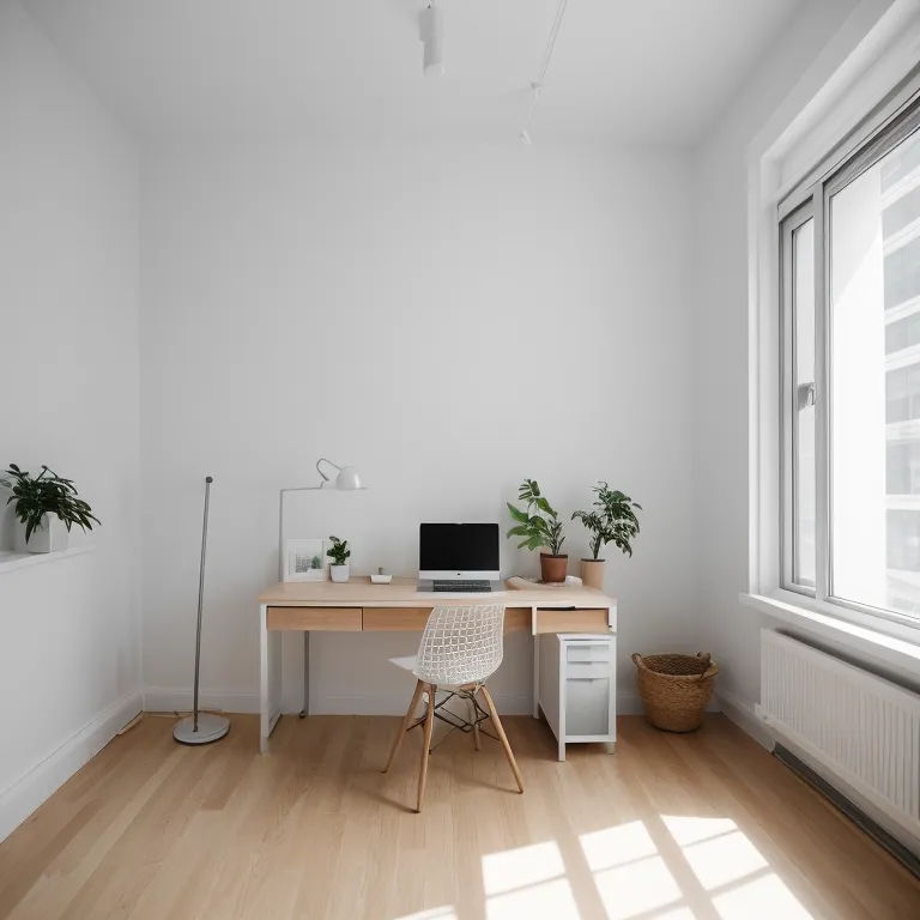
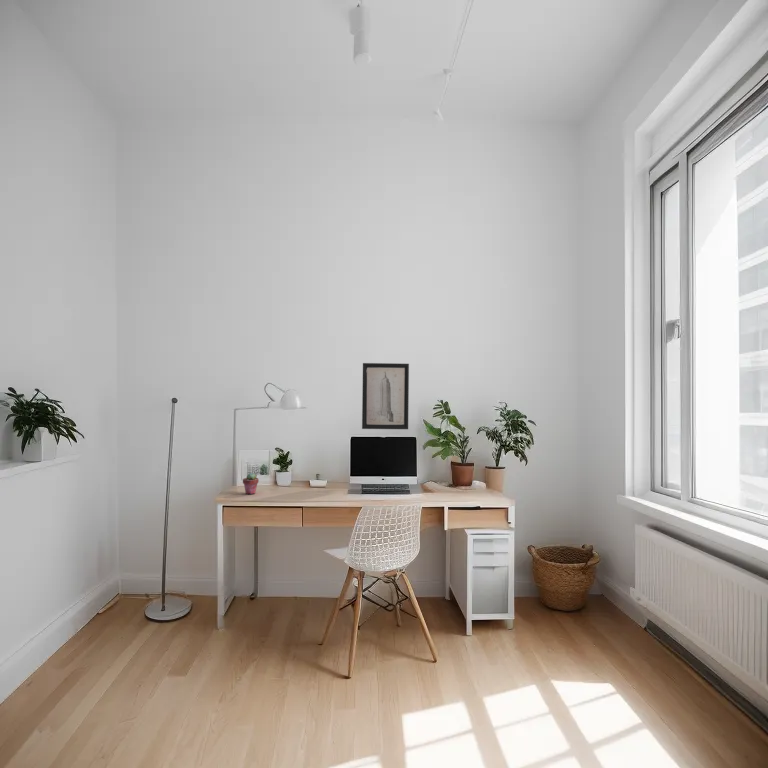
+ potted succulent (250, 483)
+ wall art (385, 396)
